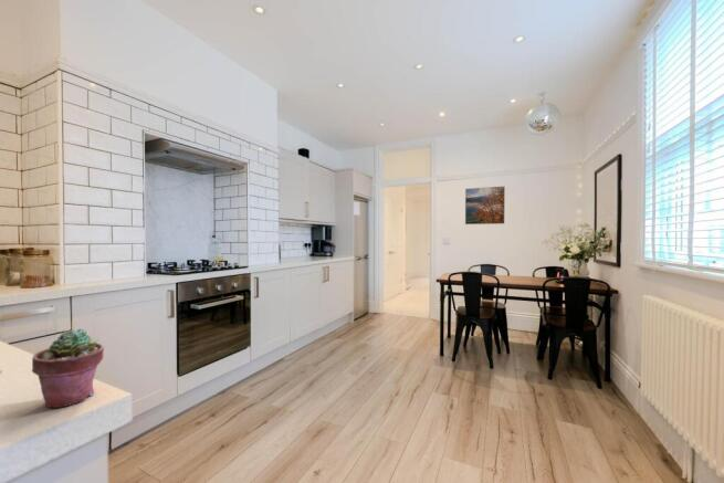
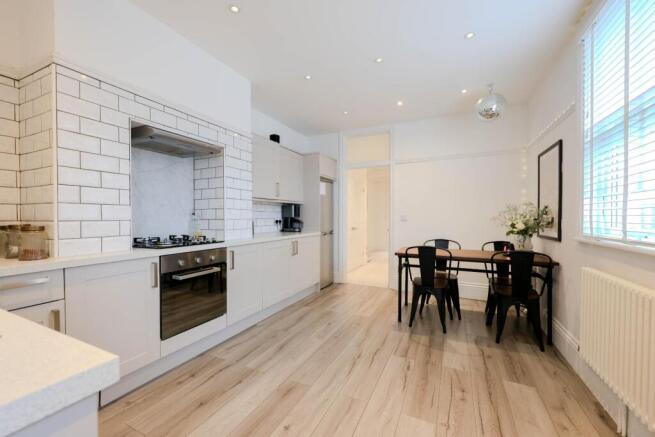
- potted succulent (70, 364)
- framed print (484, 206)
